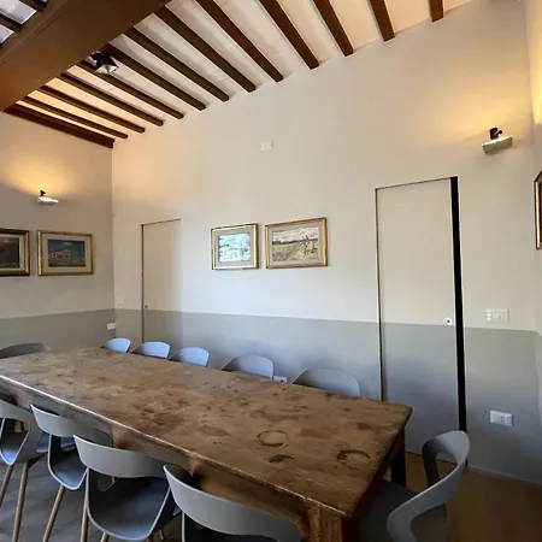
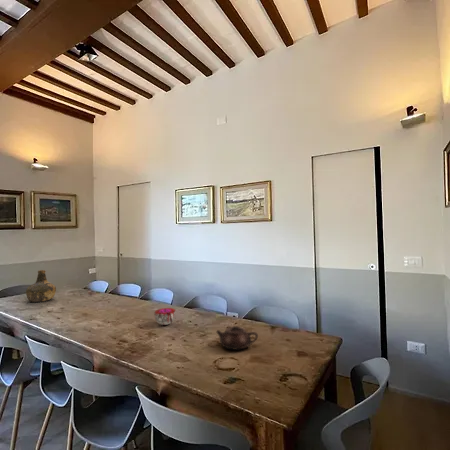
+ bottle (41, 285)
+ decorative bowl (165, 317)
+ teapot (236, 336)
